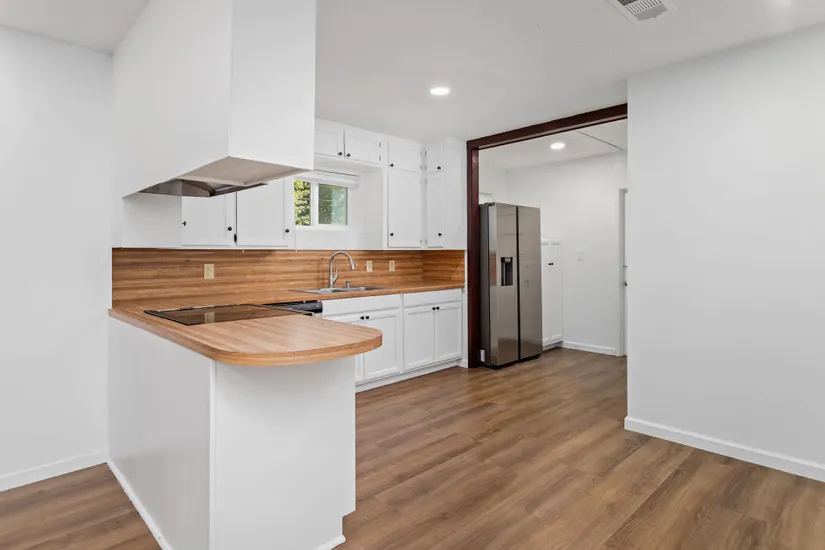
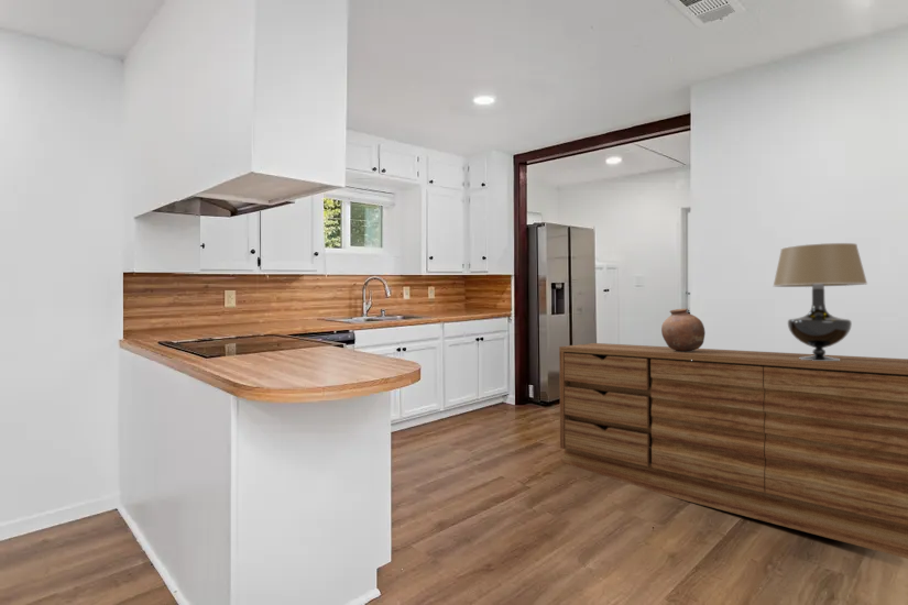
+ pottery (682, 329)
+ table lamp (818, 302)
+ sideboard (716, 422)
